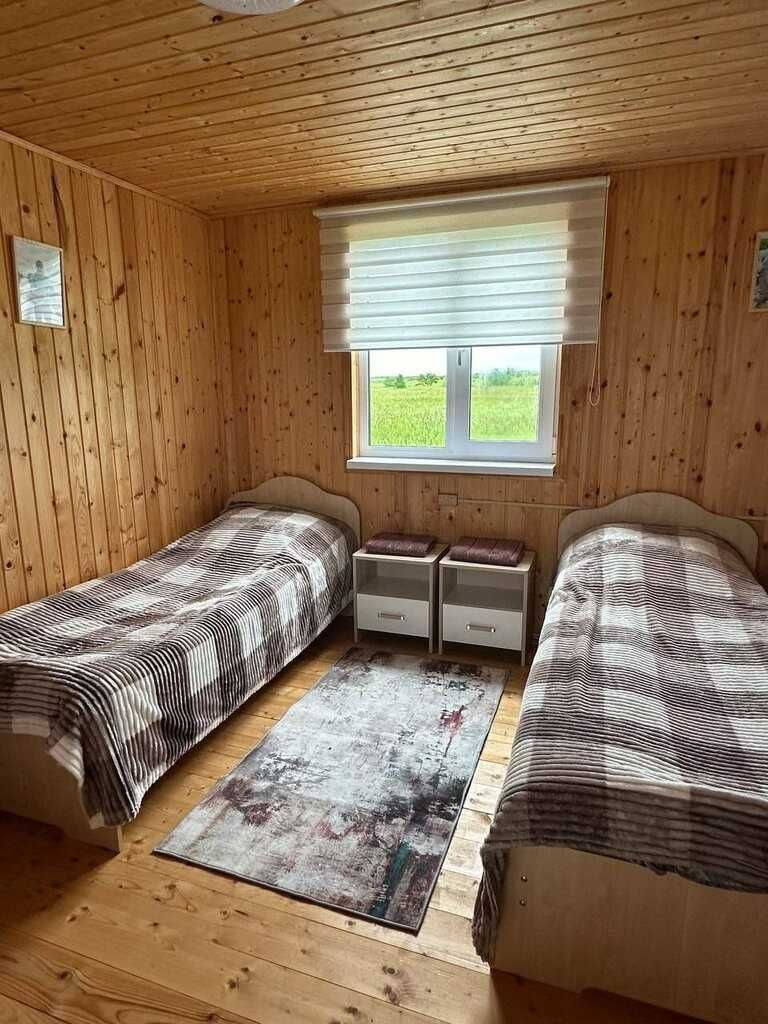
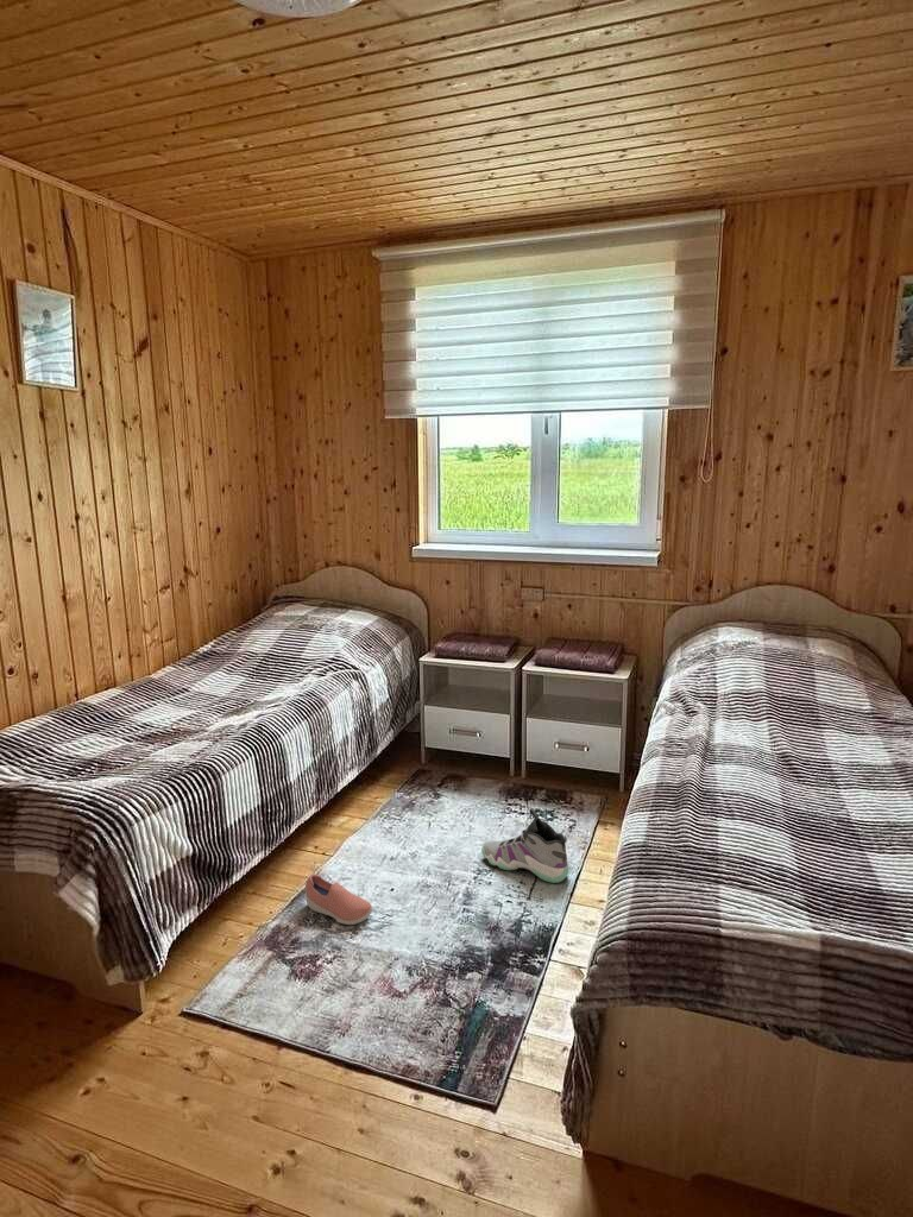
+ sneaker (524, 837)
+ shoe (336, 898)
